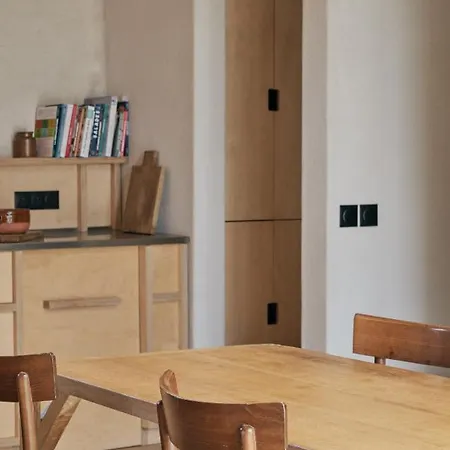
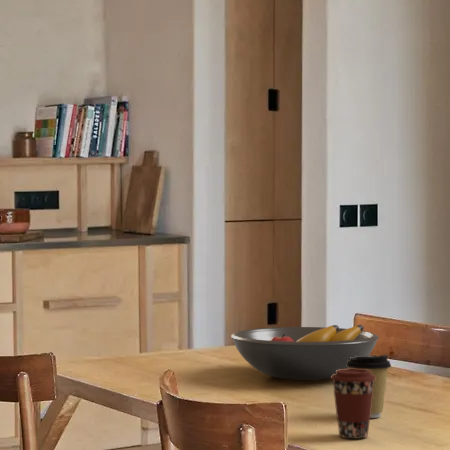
+ fruit bowl (304, 349)
+ coffee cup (373, 385)
+ coffee cup (353, 403)
